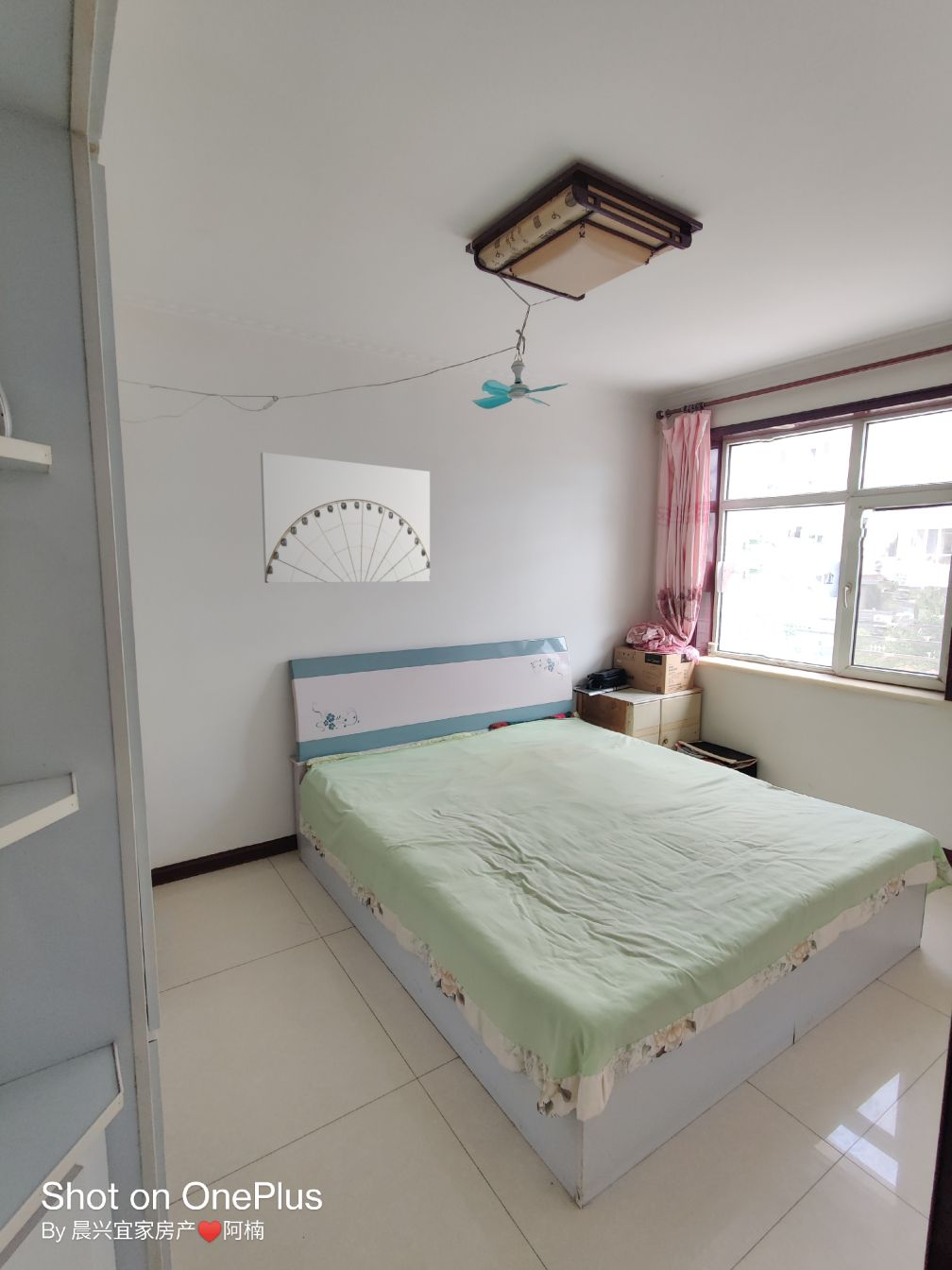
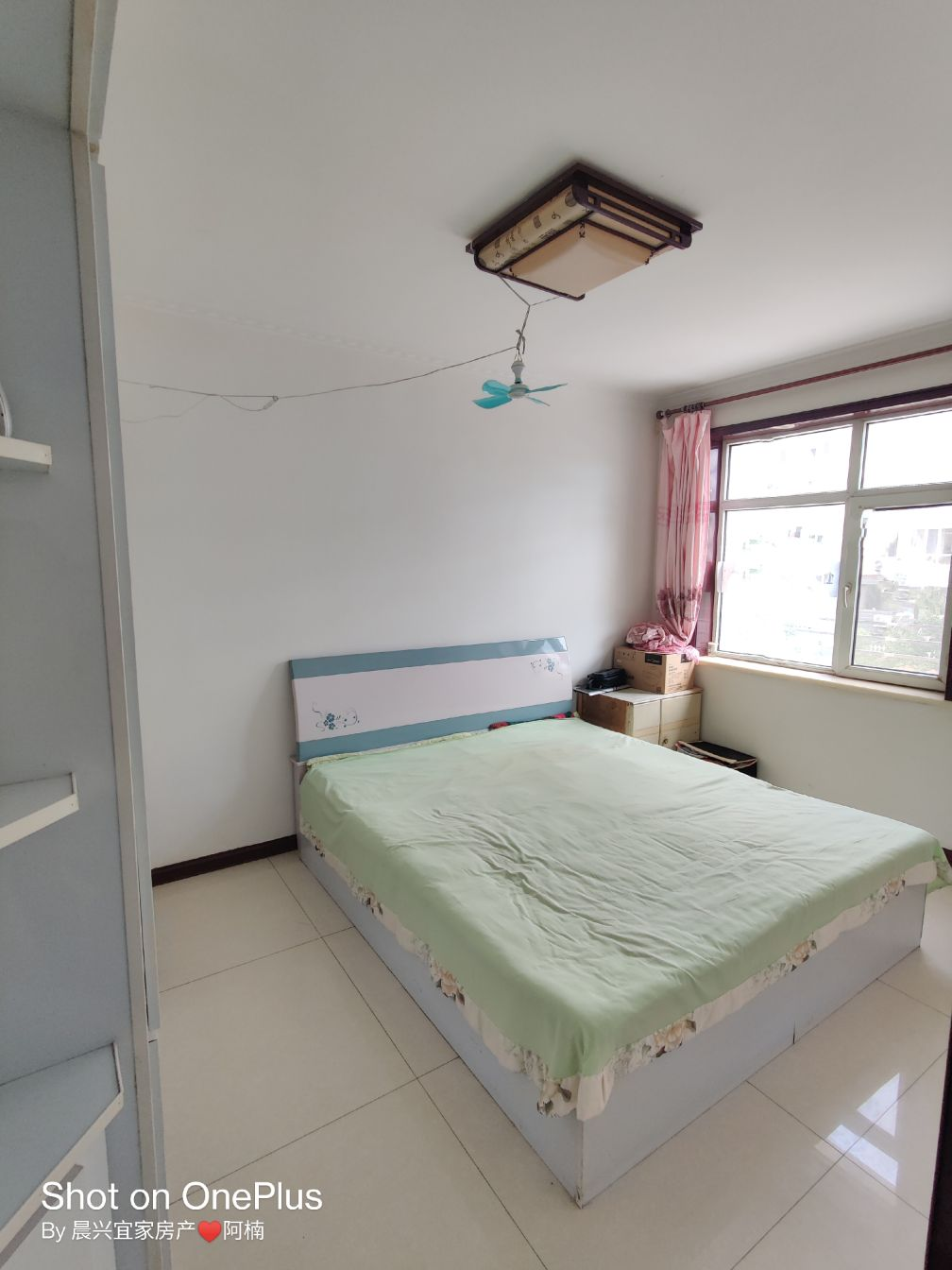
- wall art (352, 523)
